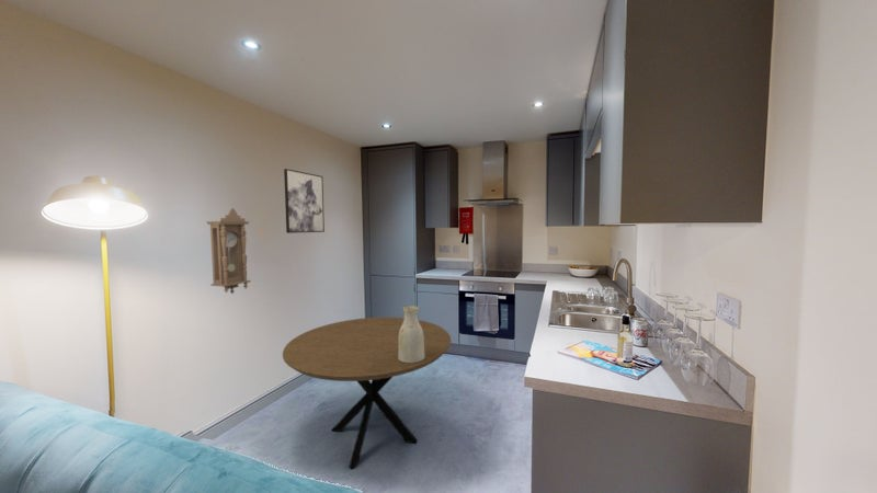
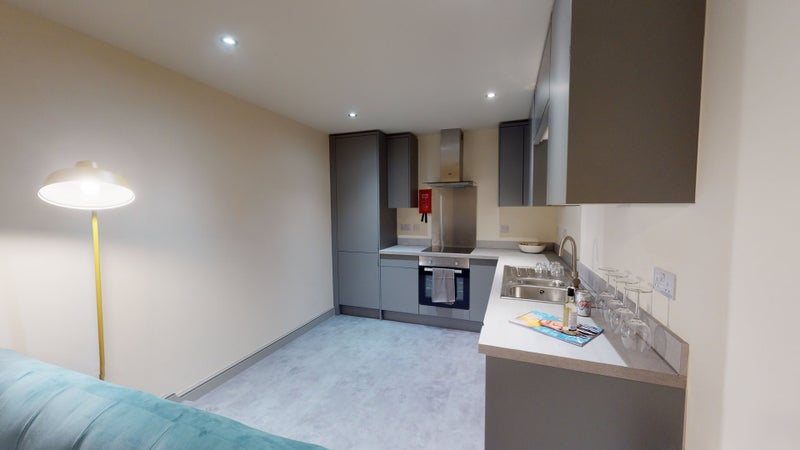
- pendulum clock (229, 251)
- wall art (305, 203)
- dining table (372, 388)
- ceramic pitcher (412, 331)
